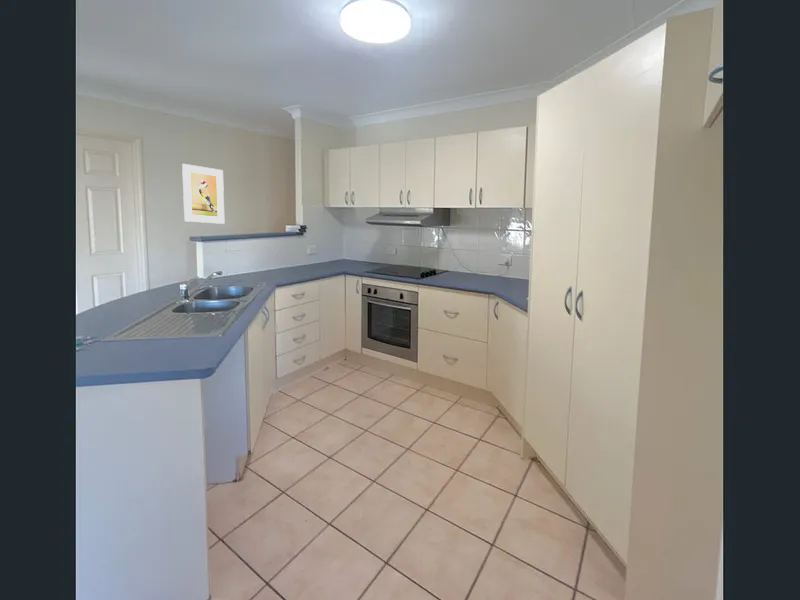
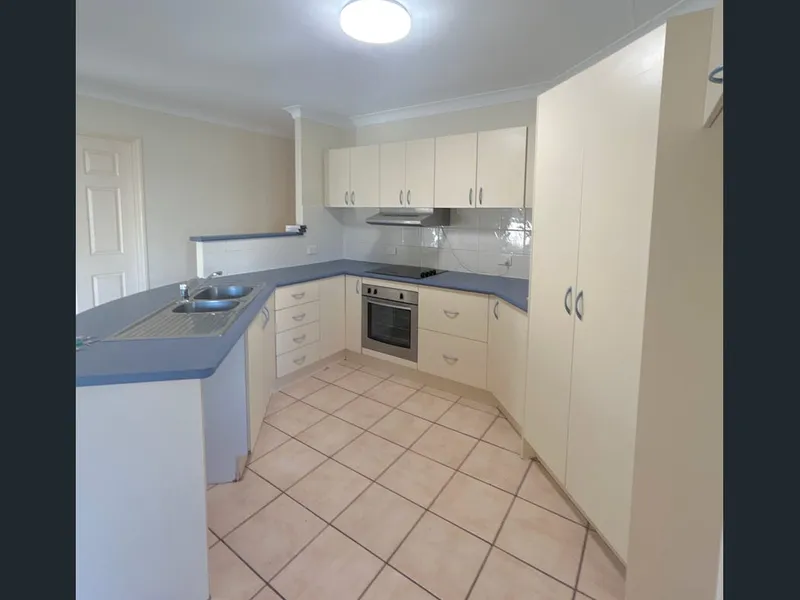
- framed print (204, 195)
